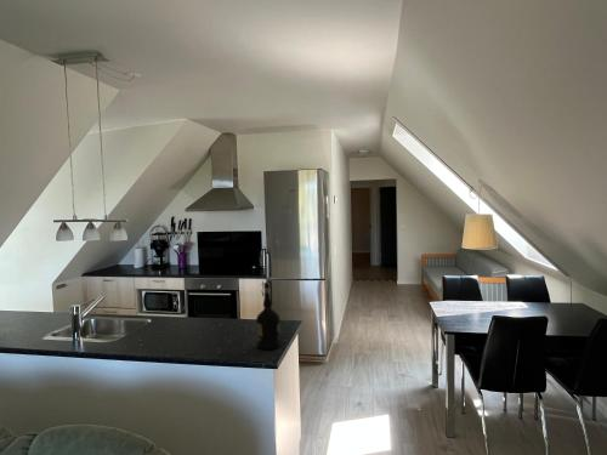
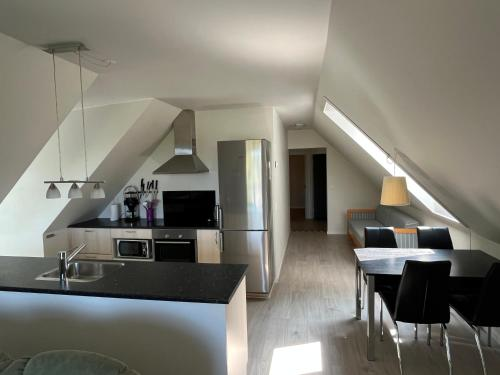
- liquor (267, 314)
